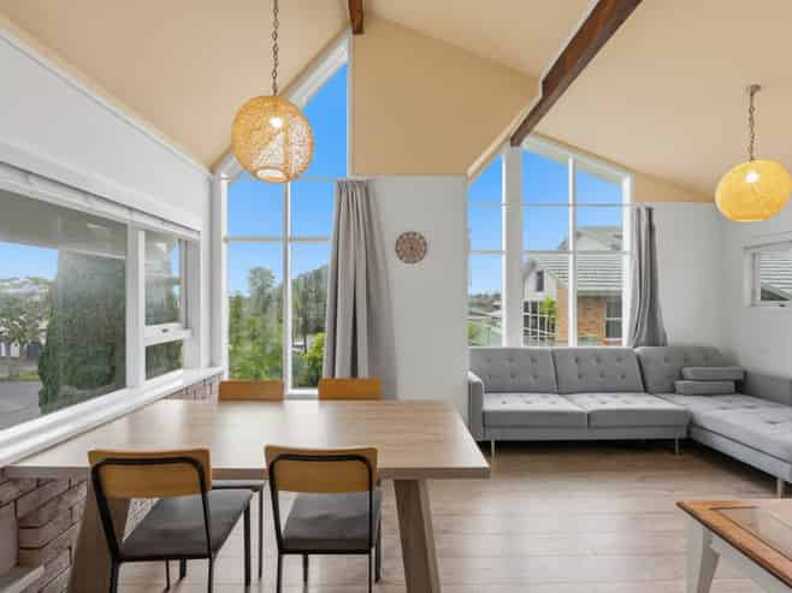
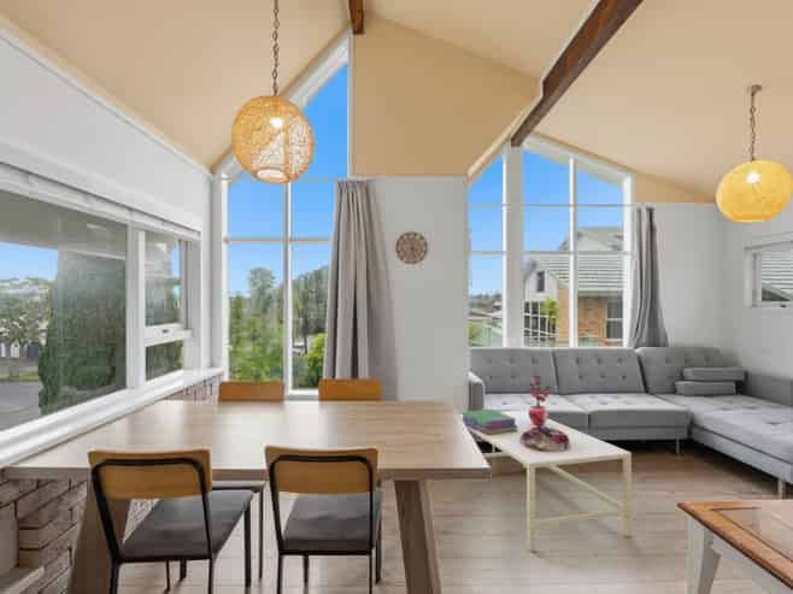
+ coffee table (528, 465)
+ stack of books (488, 420)
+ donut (545, 436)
+ potted plant (536, 399)
